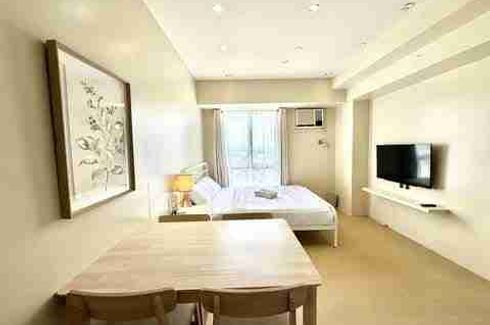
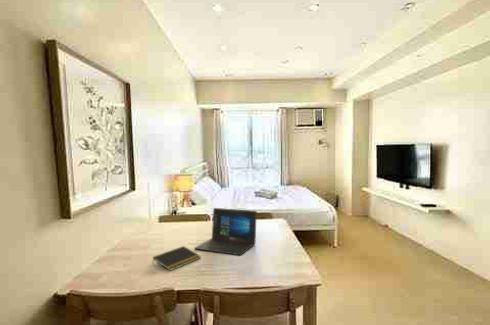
+ laptop (225, 229)
+ notepad (177, 257)
